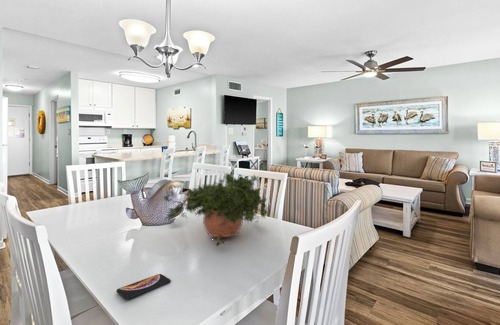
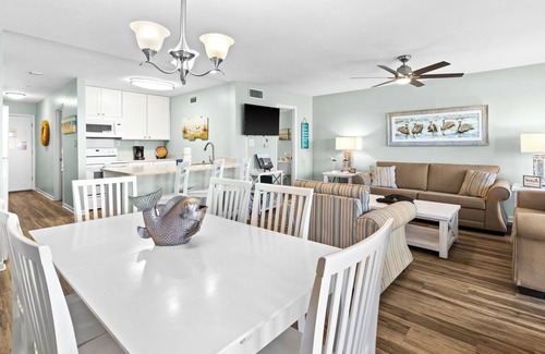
- smartphone (144, 285)
- potted plant (224, 203)
